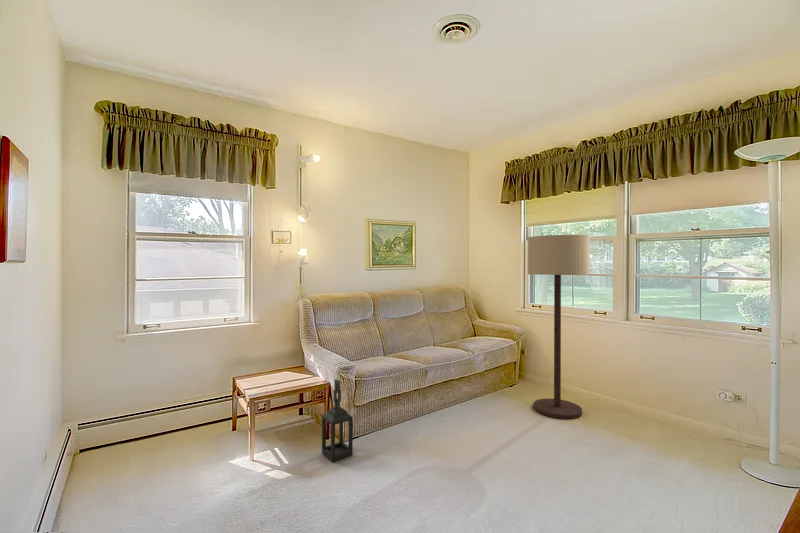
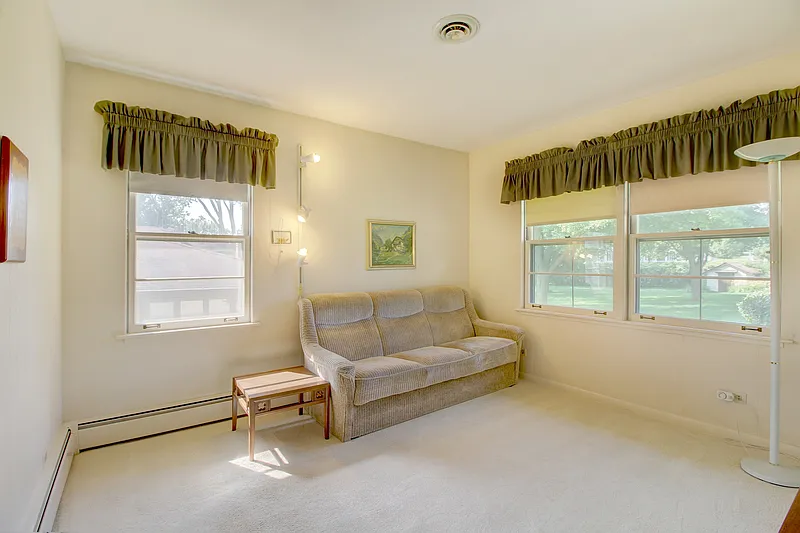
- lantern (337, 417)
- floor lamp (557, 323)
